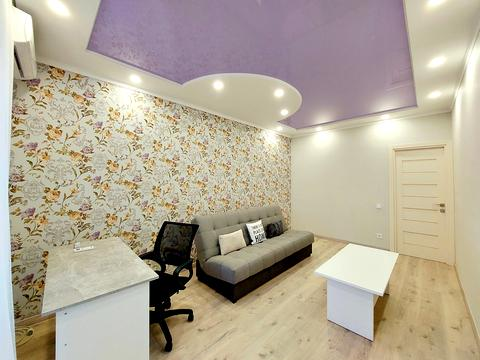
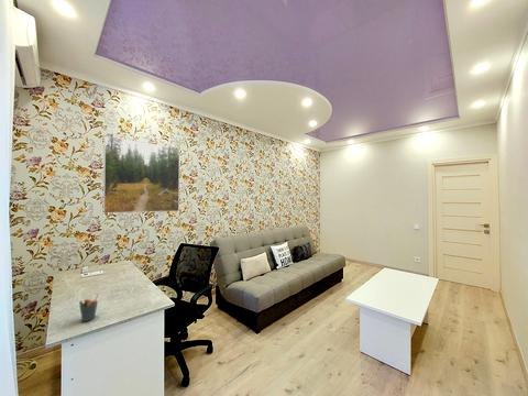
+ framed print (145, 177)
+ pen holder (88, 307)
